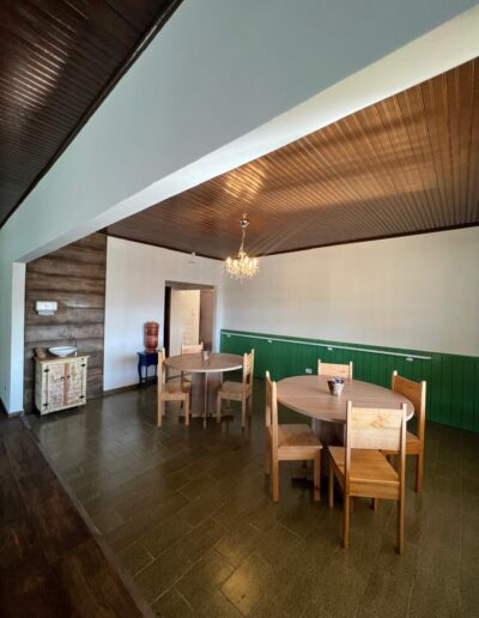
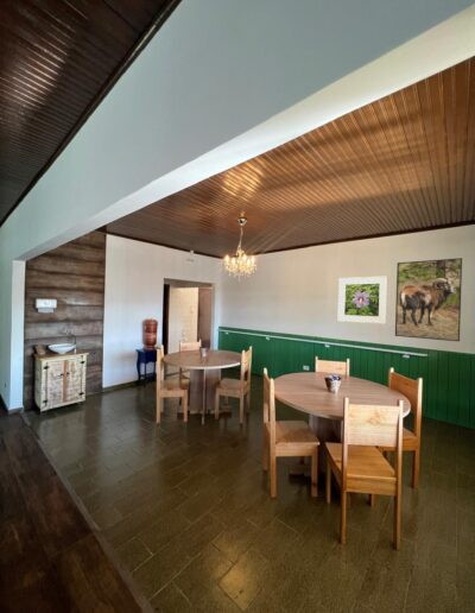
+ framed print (361, 299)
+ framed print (426, 299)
